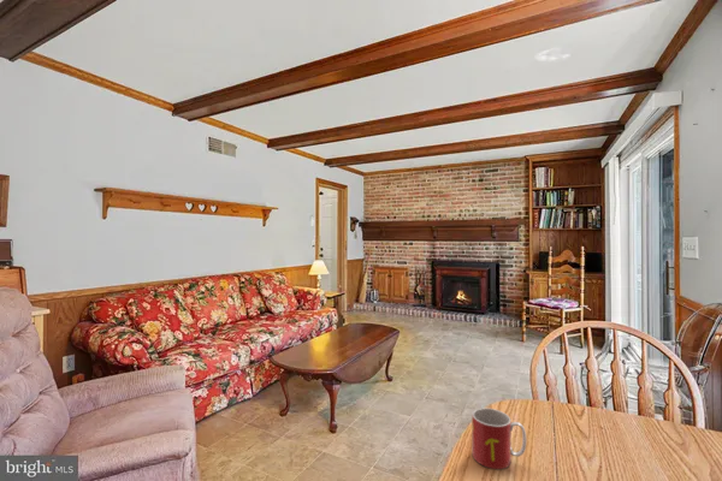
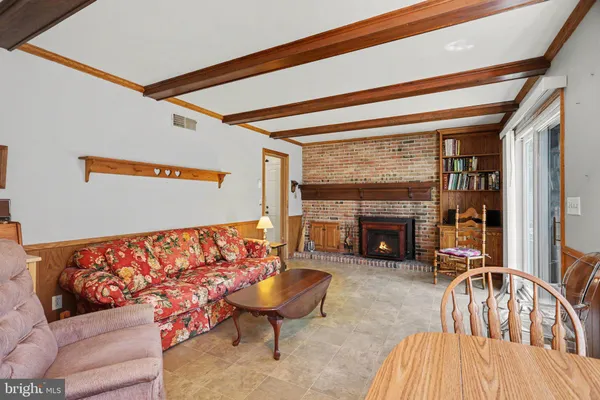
- mug (498, 438)
